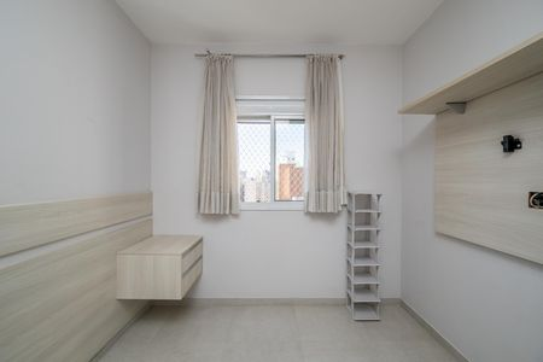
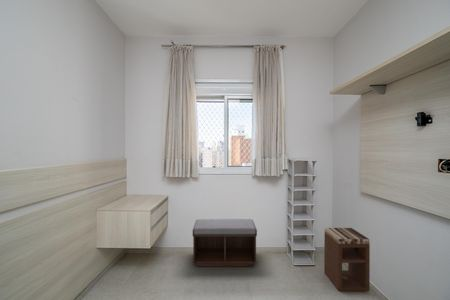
+ nightstand (345, 257)
+ bench (224, 241)
